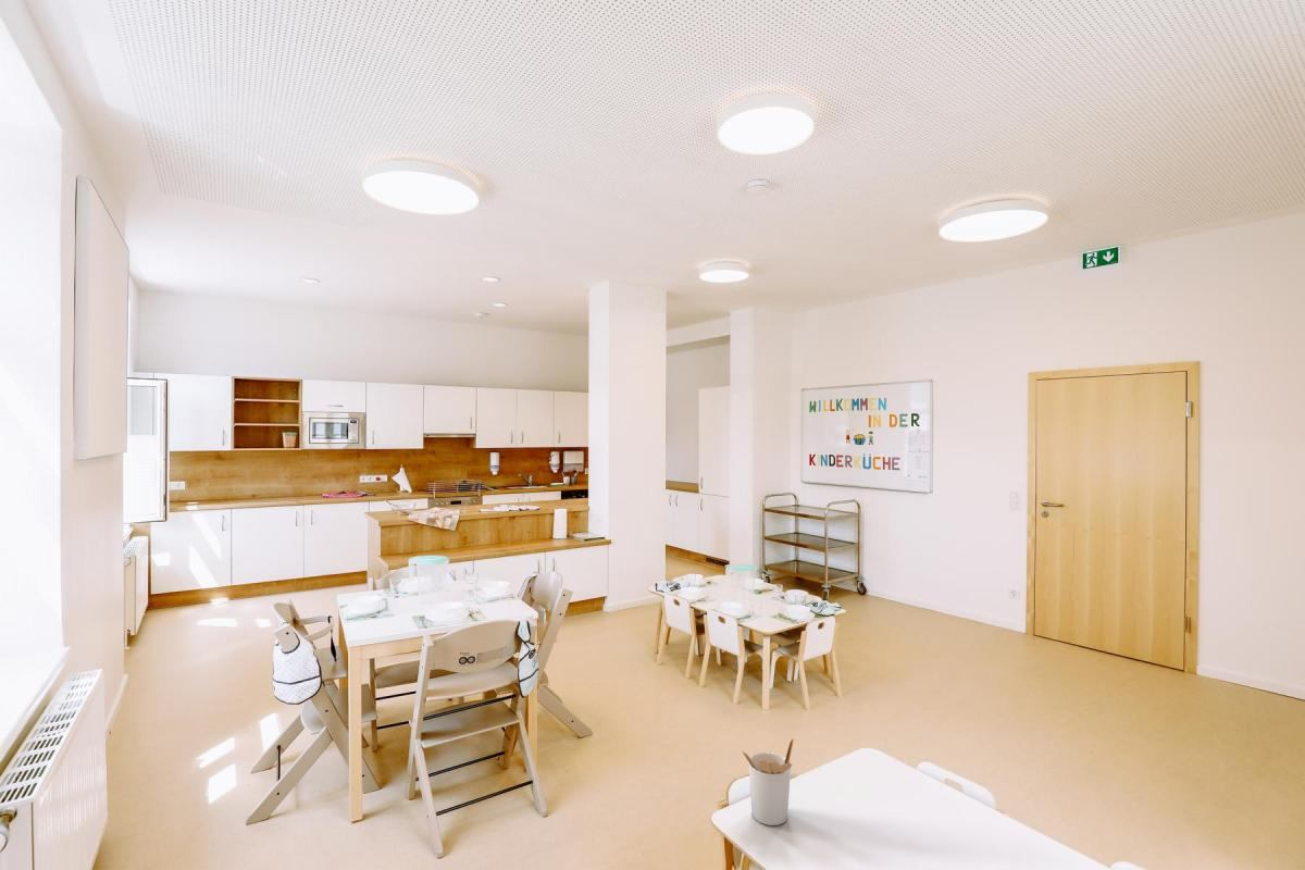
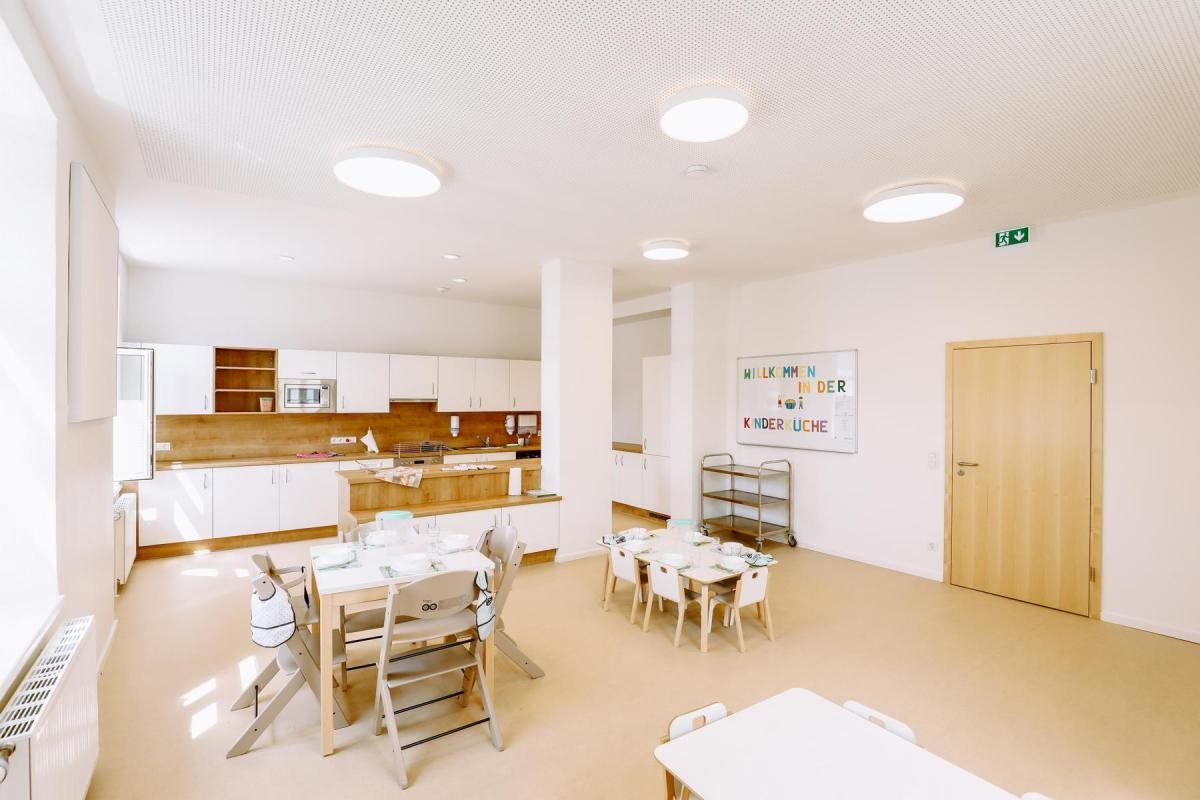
- utensil holder (771, 782)
